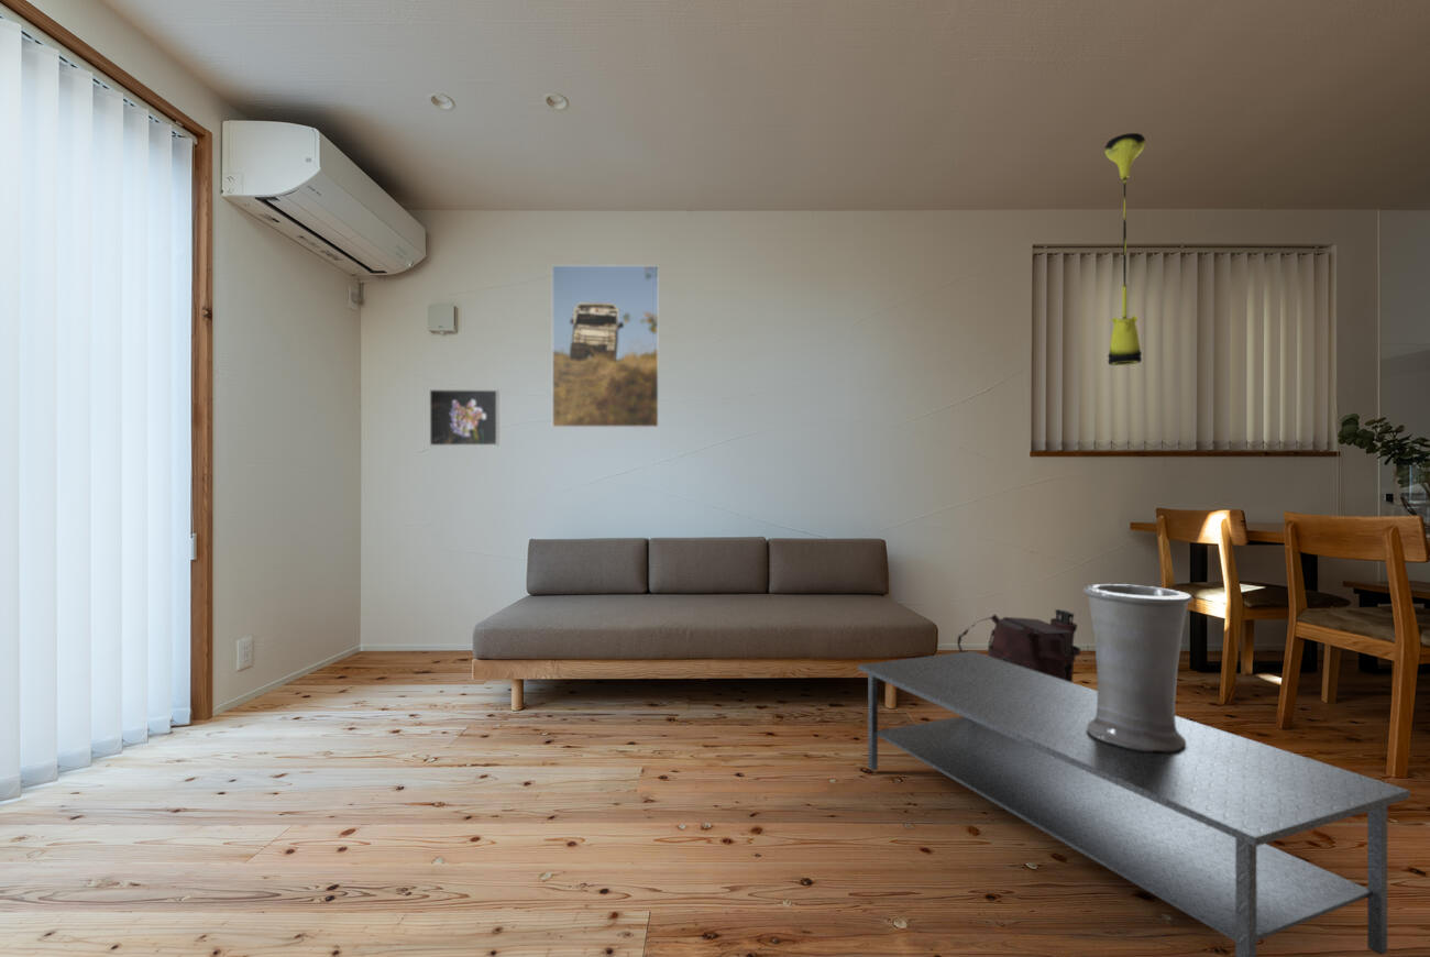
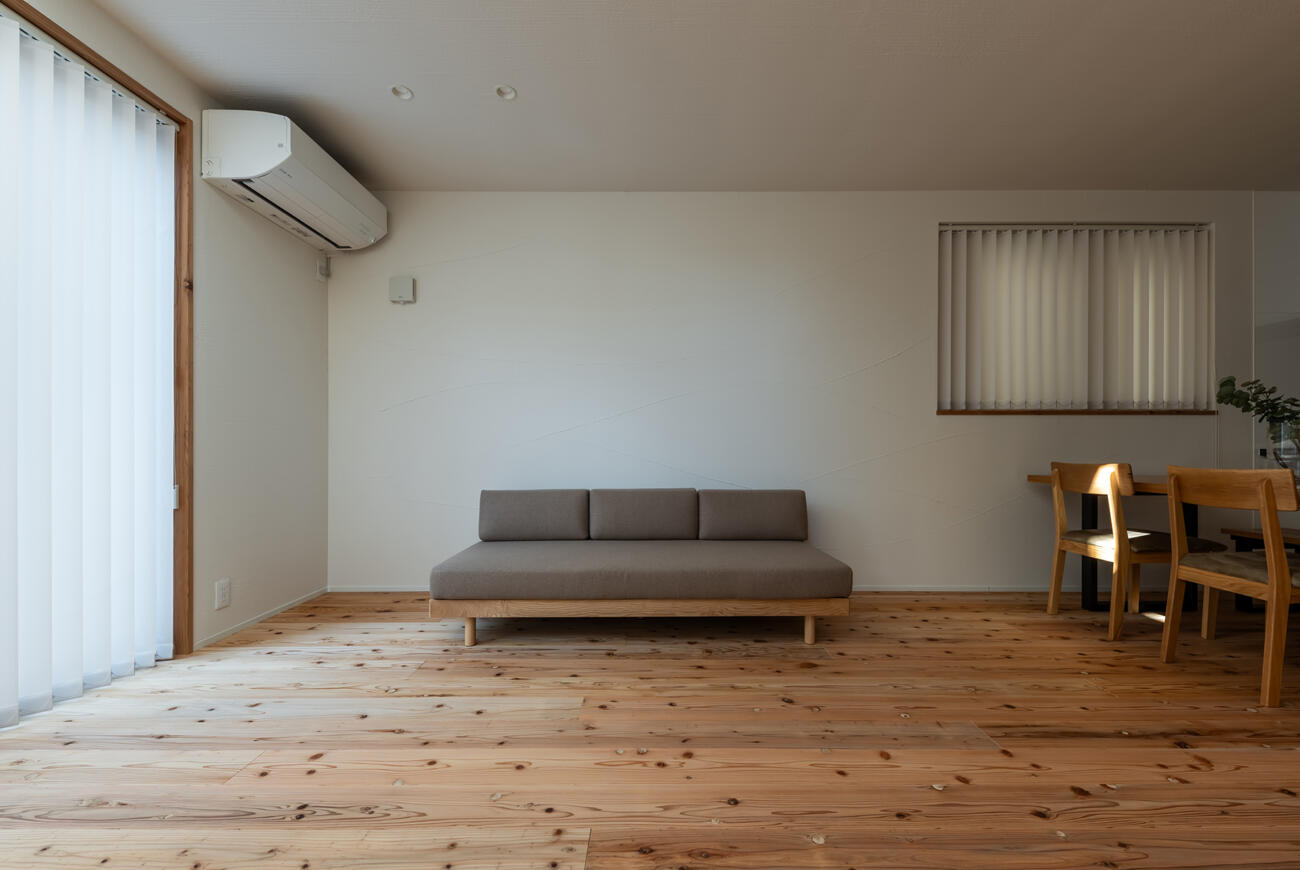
- pendant light (1124, 252)
- vase (1135, 662)
- coffee table (1064, 774)
- backpack (1026, 668)
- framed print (605, 346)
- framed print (464, 417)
